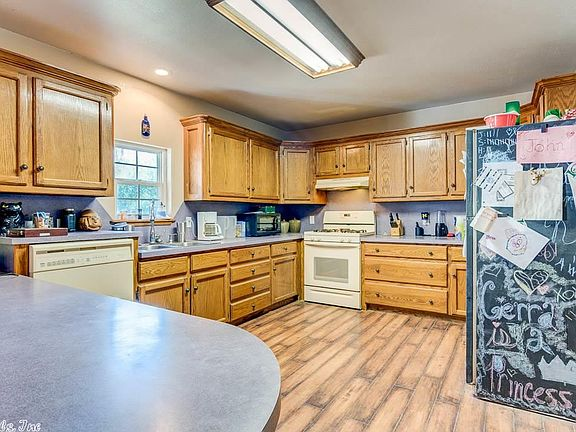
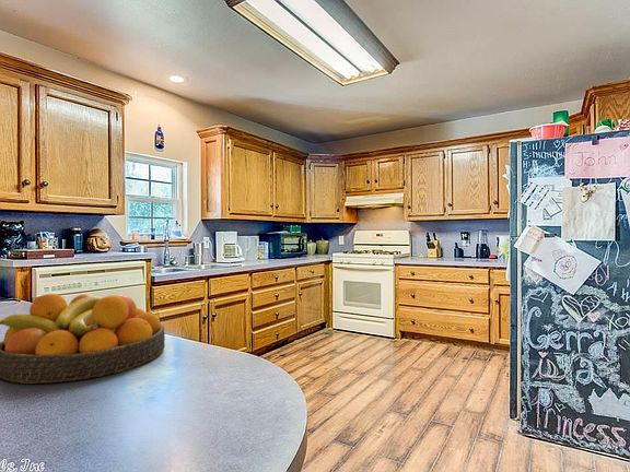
+ fruit bowl (88, 324)
